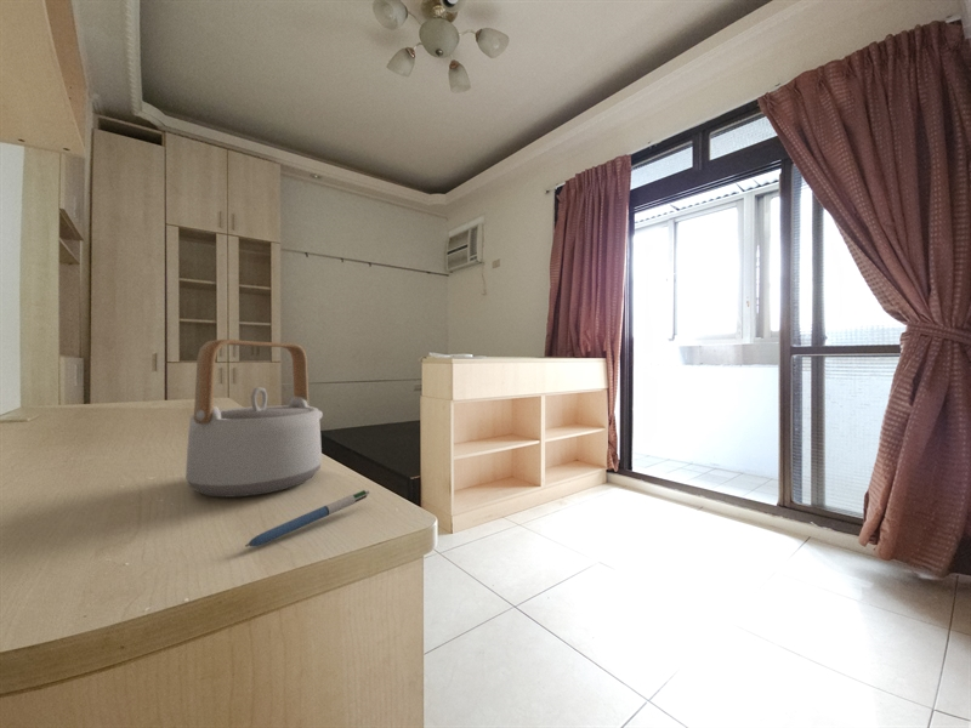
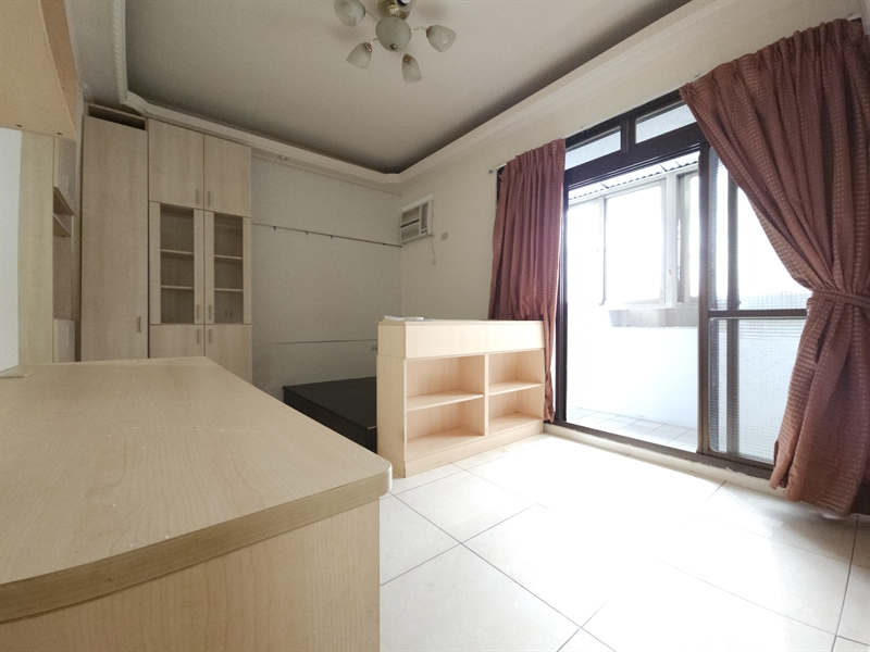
- pen (314, 514)
- teapot (268, 409)
